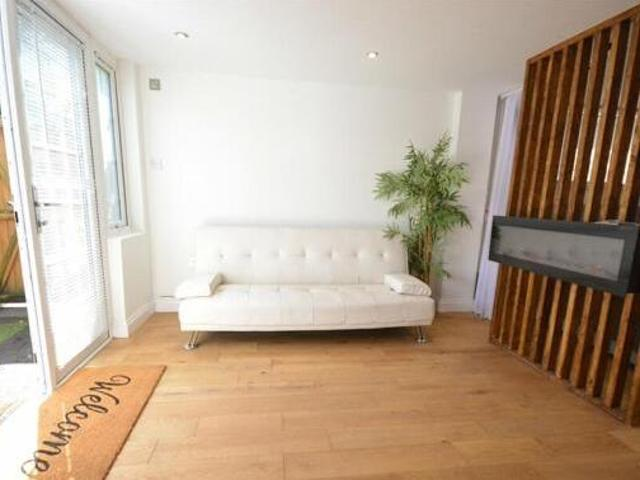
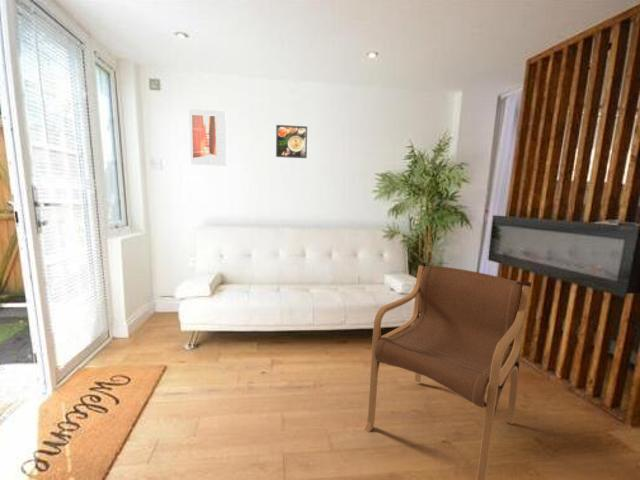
+ wall art (207, 137)
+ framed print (291, 141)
+ armchair (447, 355)
